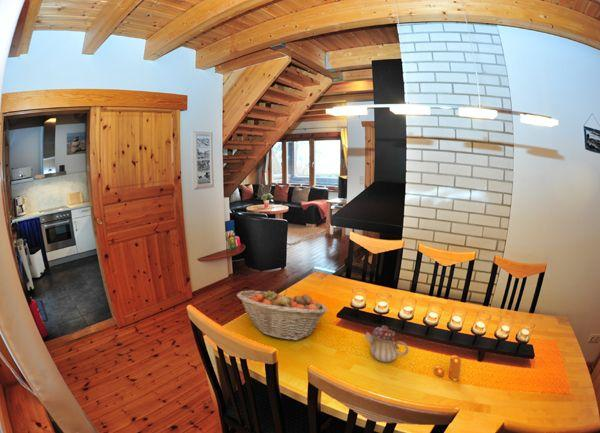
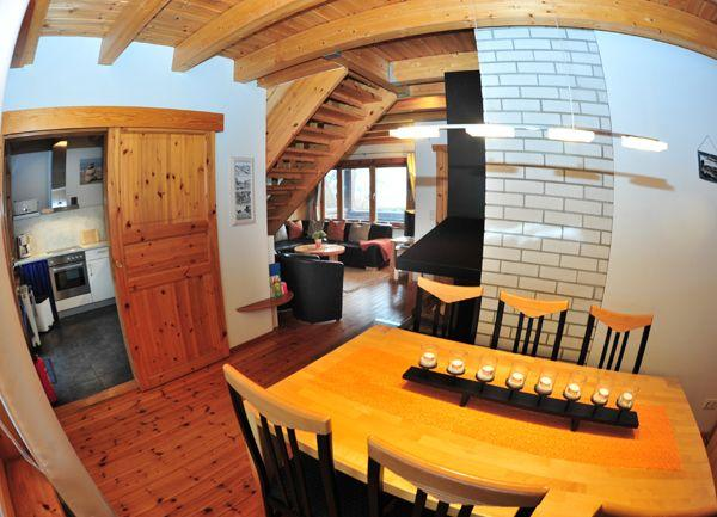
- fruit basket (281, 308)
- pepper shaker (449, 366)
- teapot (386, 341)
